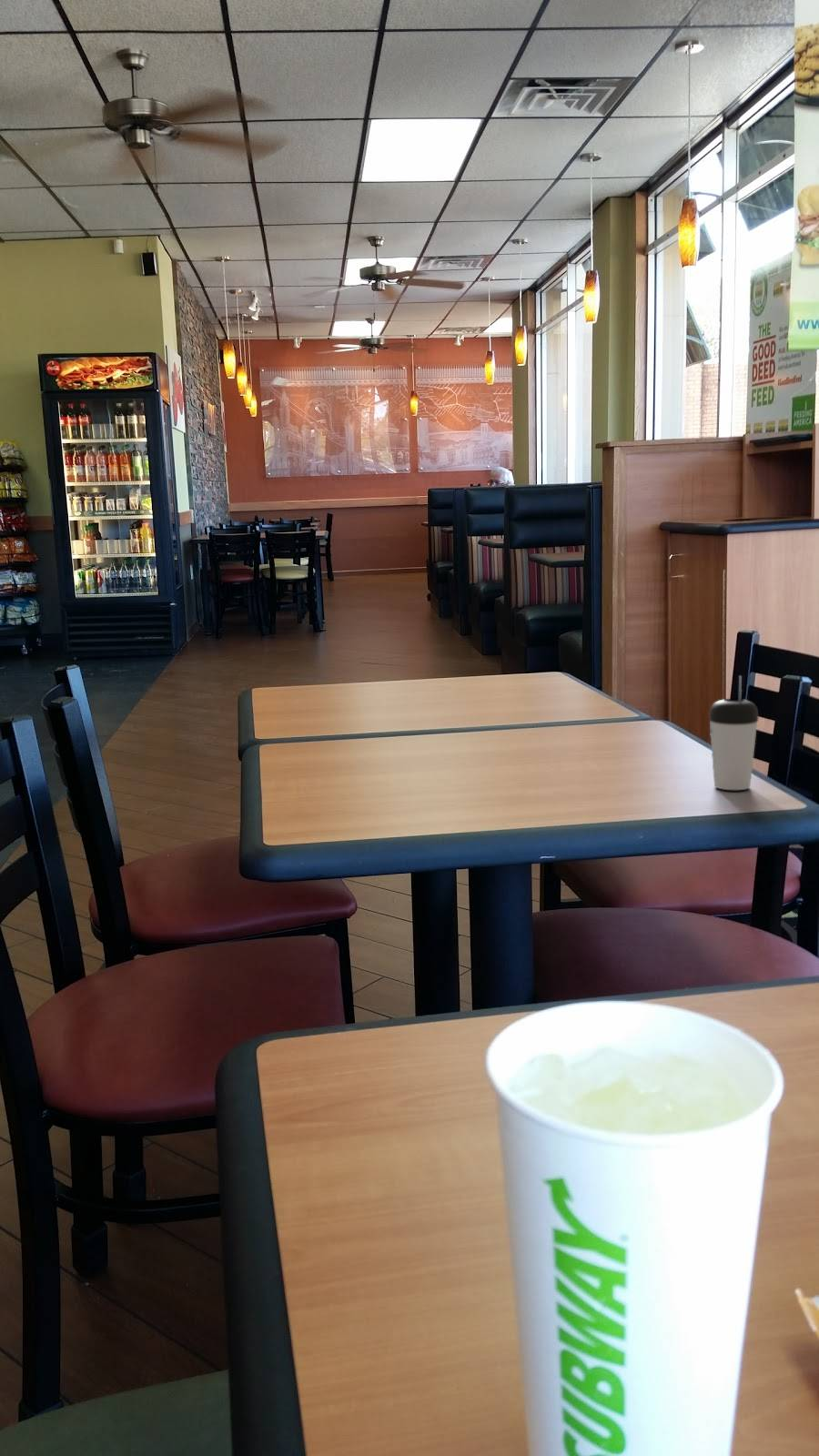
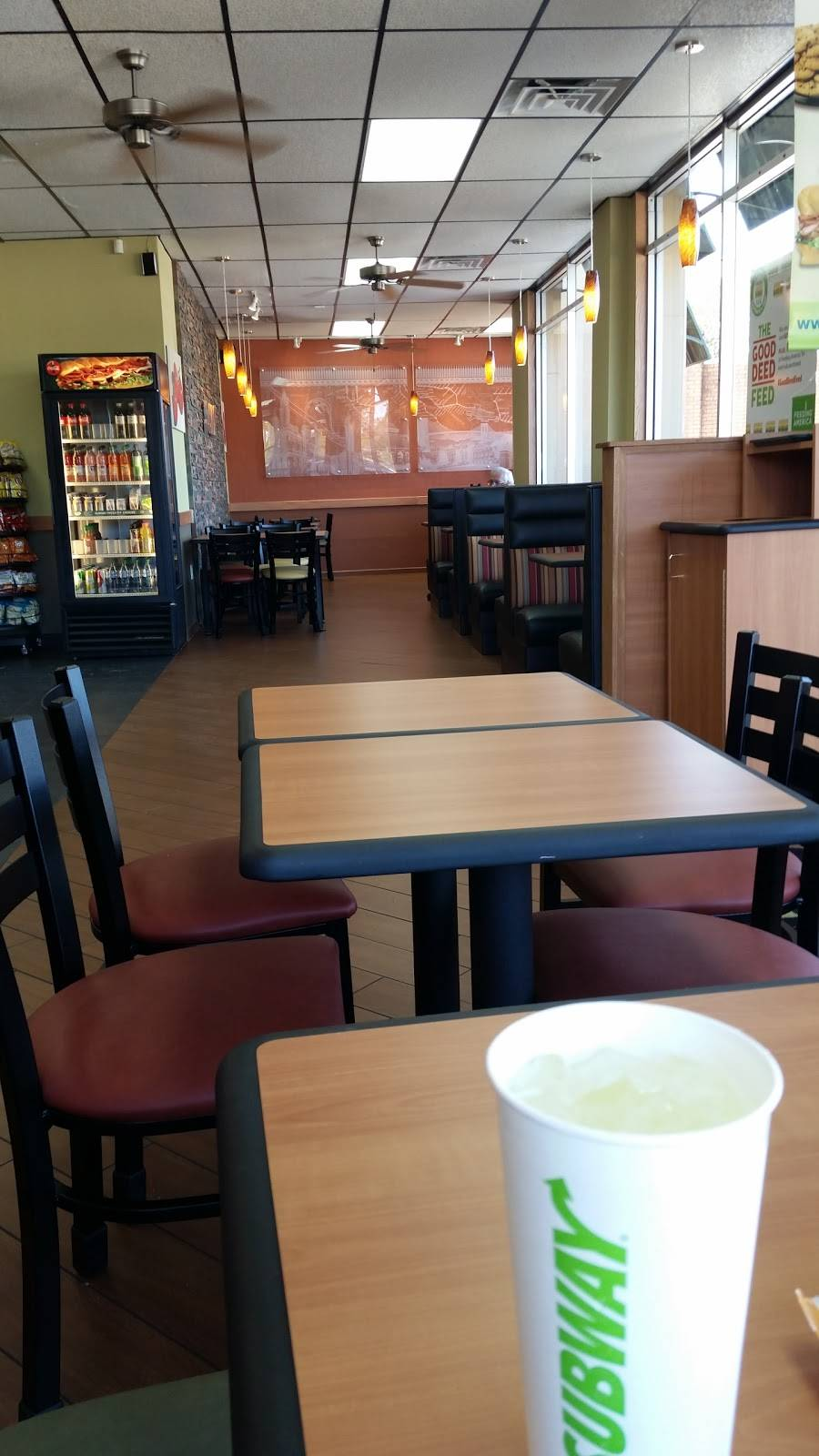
- beverage cup (733, 732)
